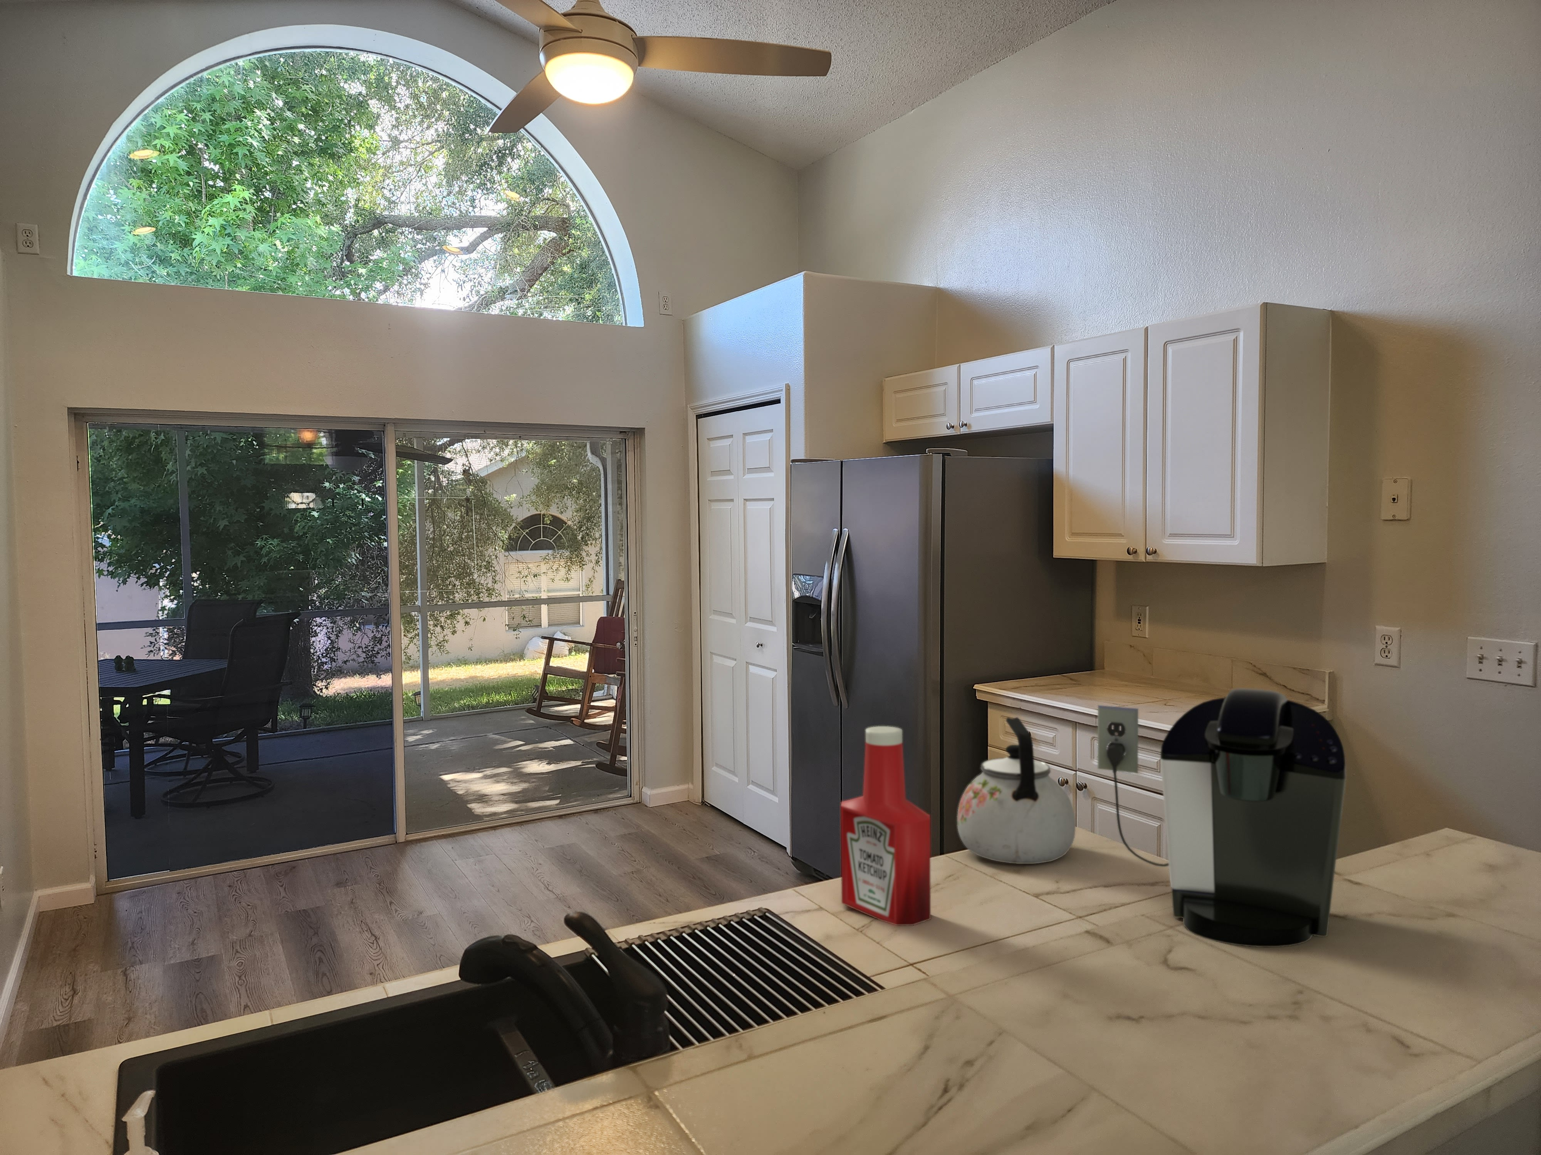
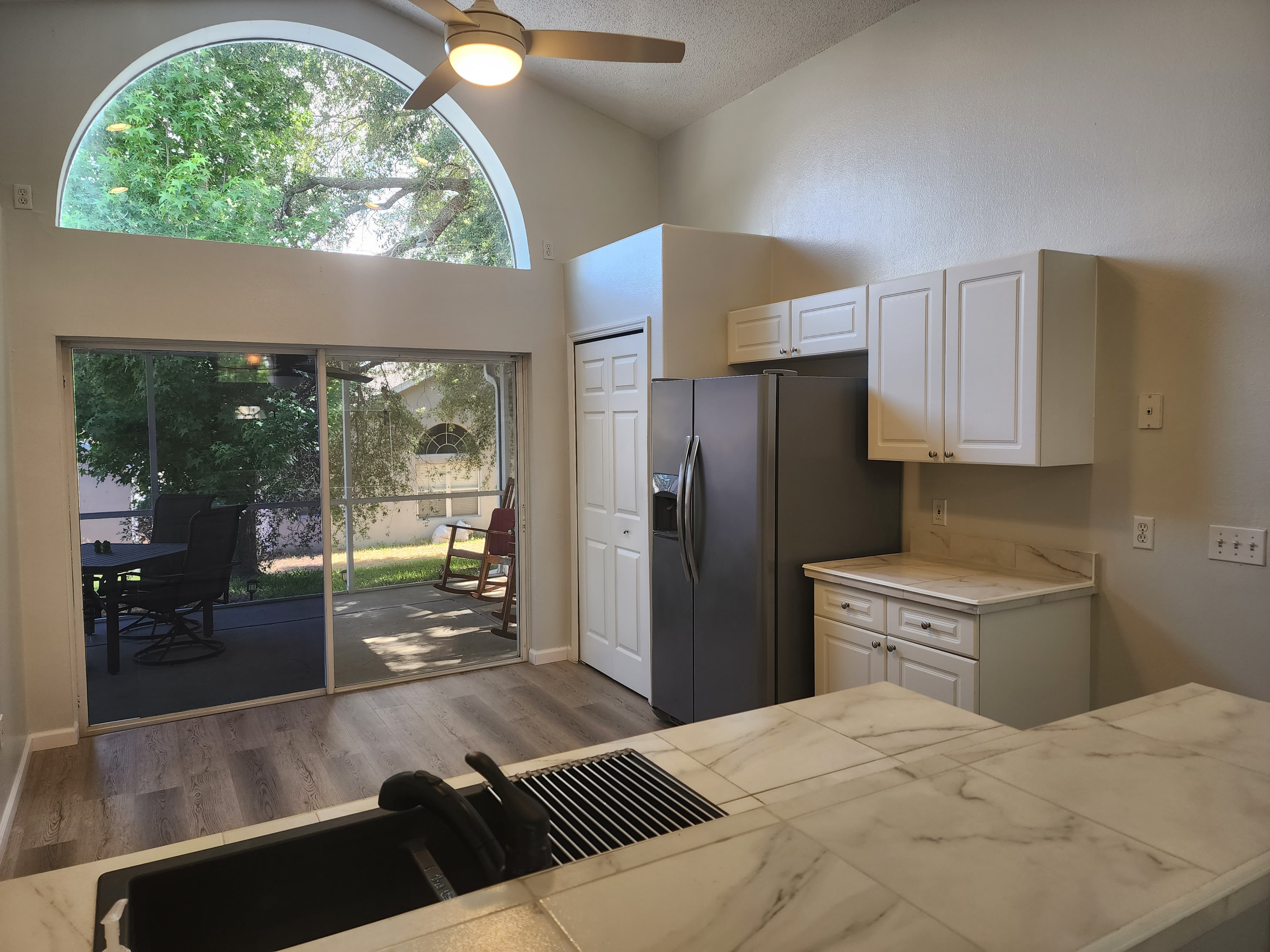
- soap bottle (885, 820)
- kettle (1014, 786)
- coffee maker (1202, 800)
